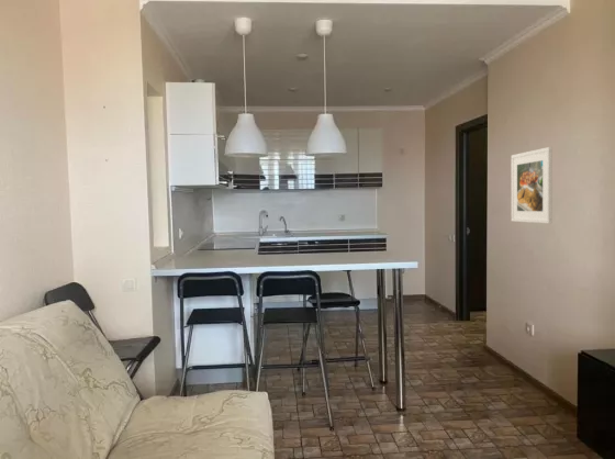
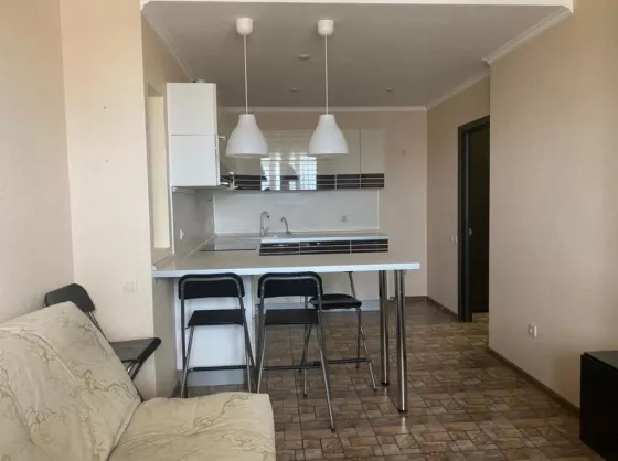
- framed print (529, 187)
